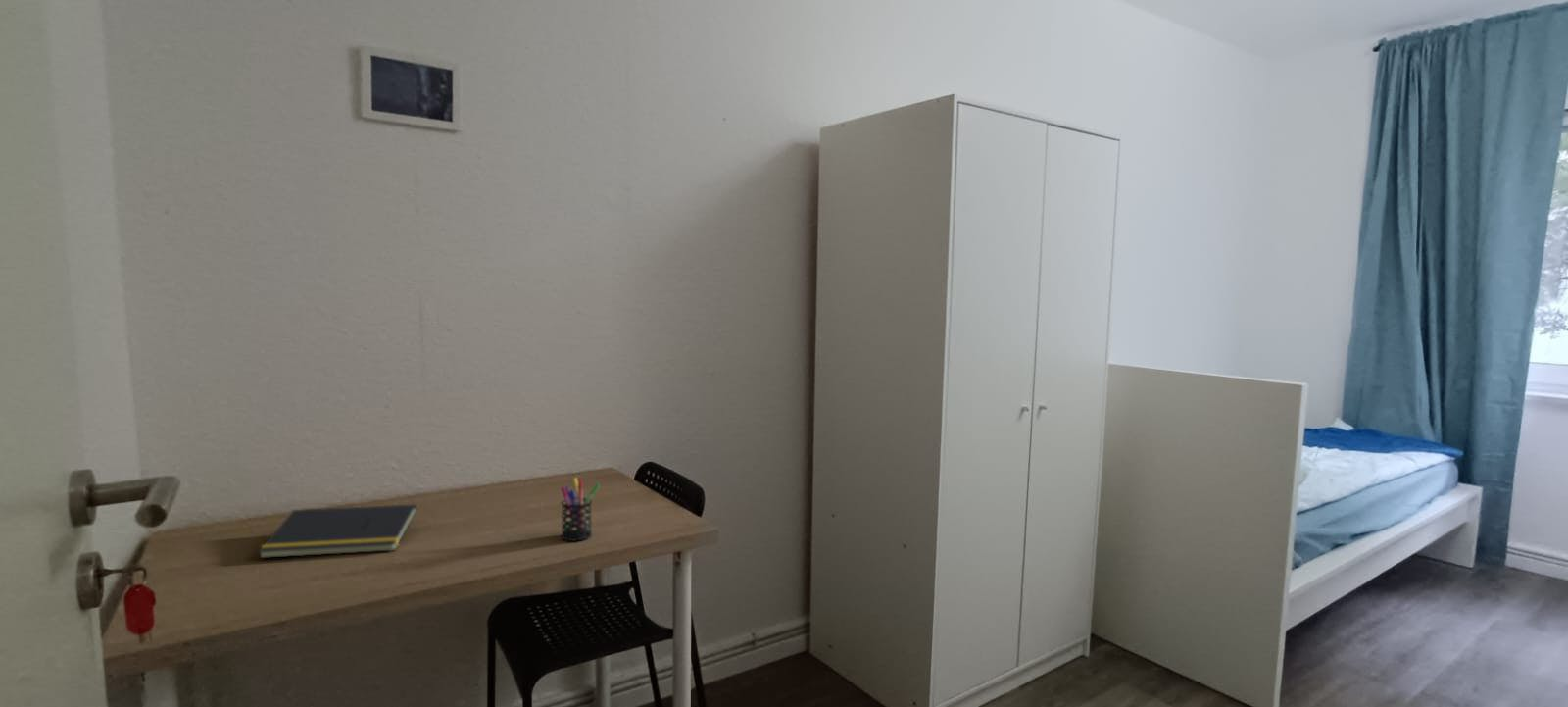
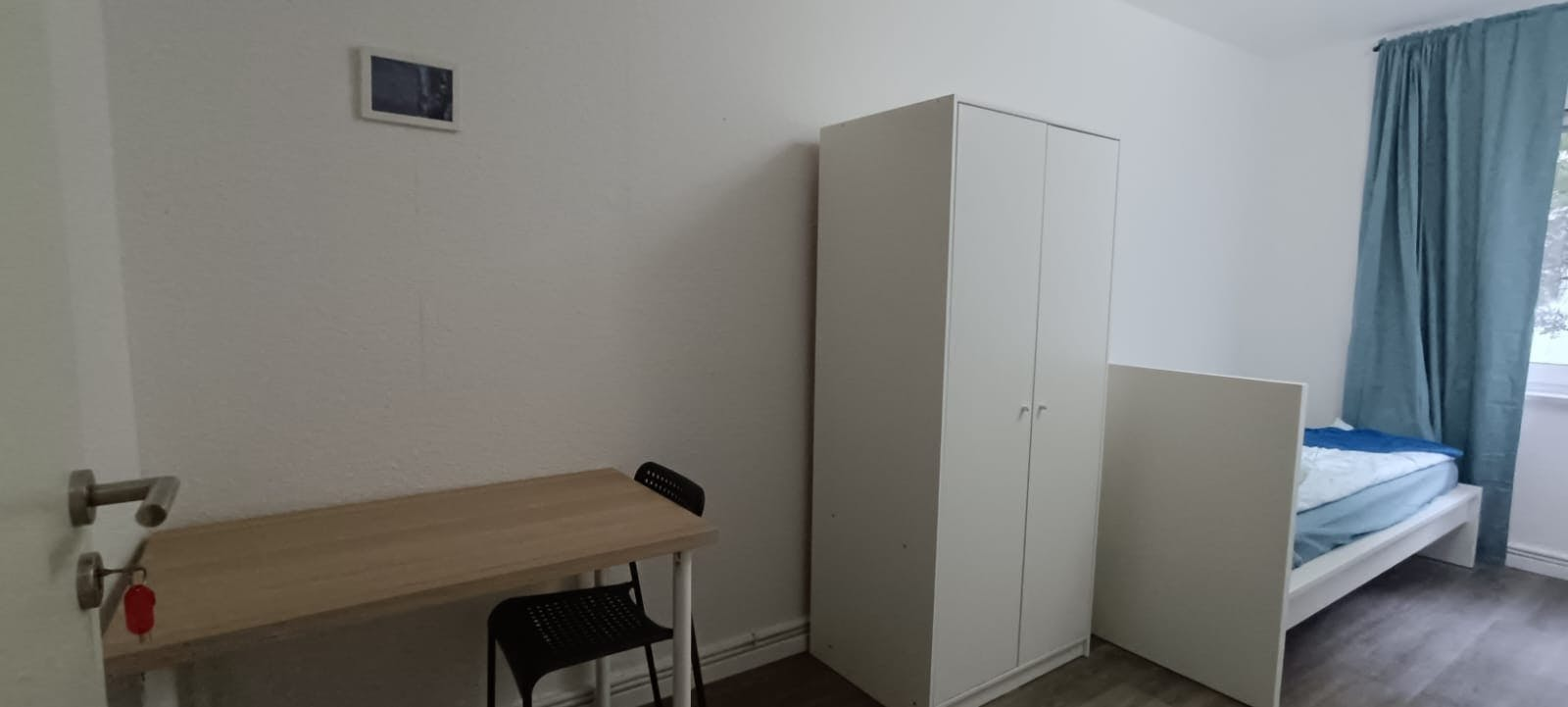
- notepad (343, 529)
- pen holder (580, 506)
